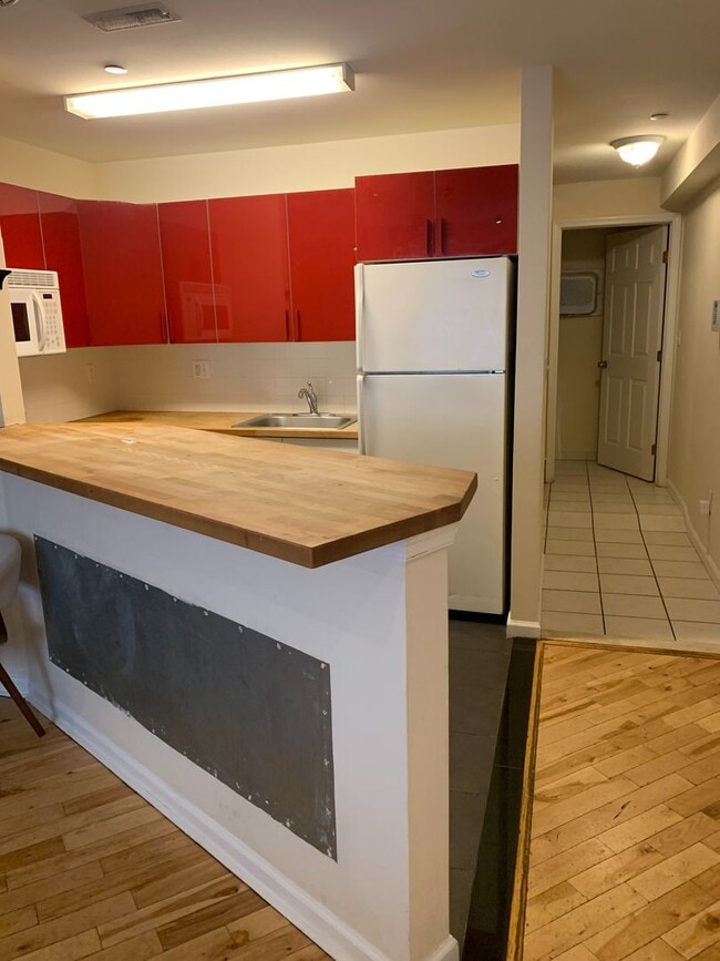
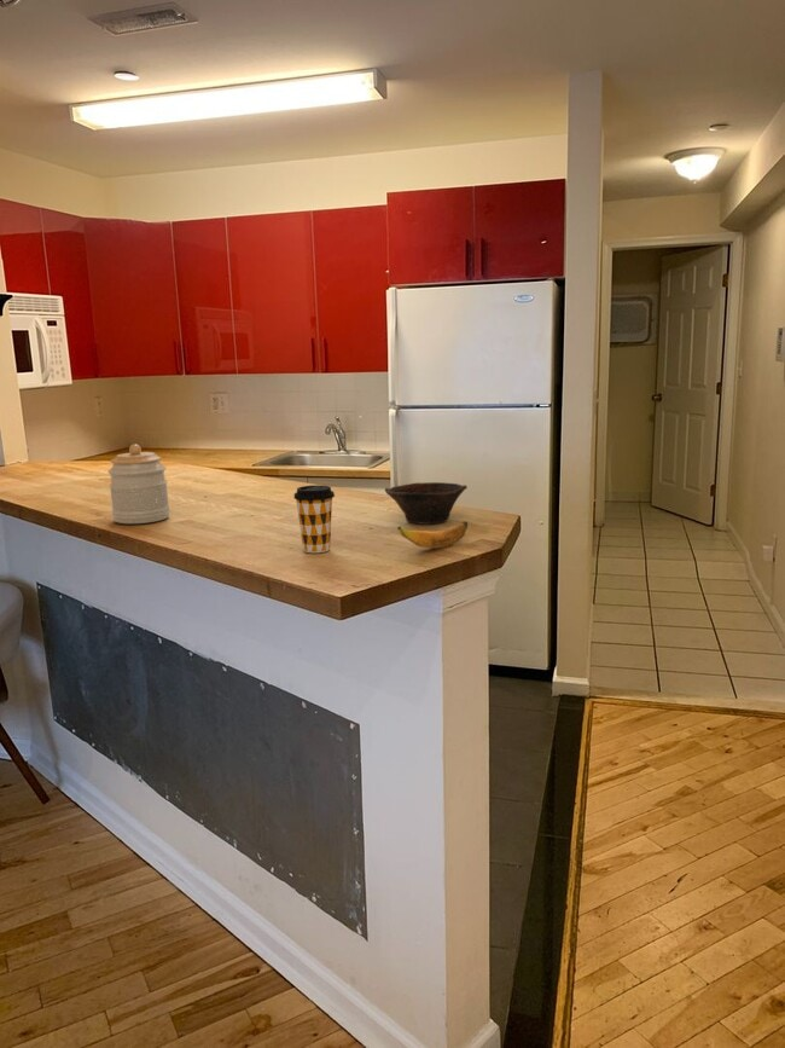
+ jar (138, 481)
+ bowl (426, 503)
+ banana (434, 532)
+ coffee cup (315, 519)
